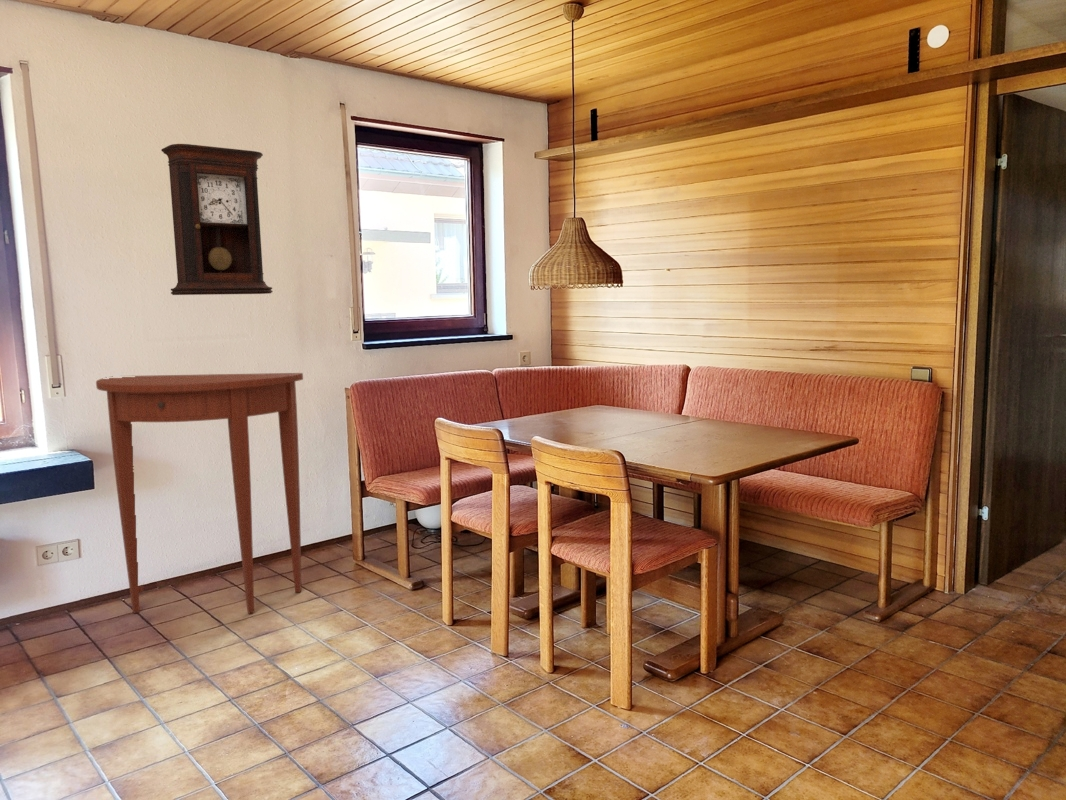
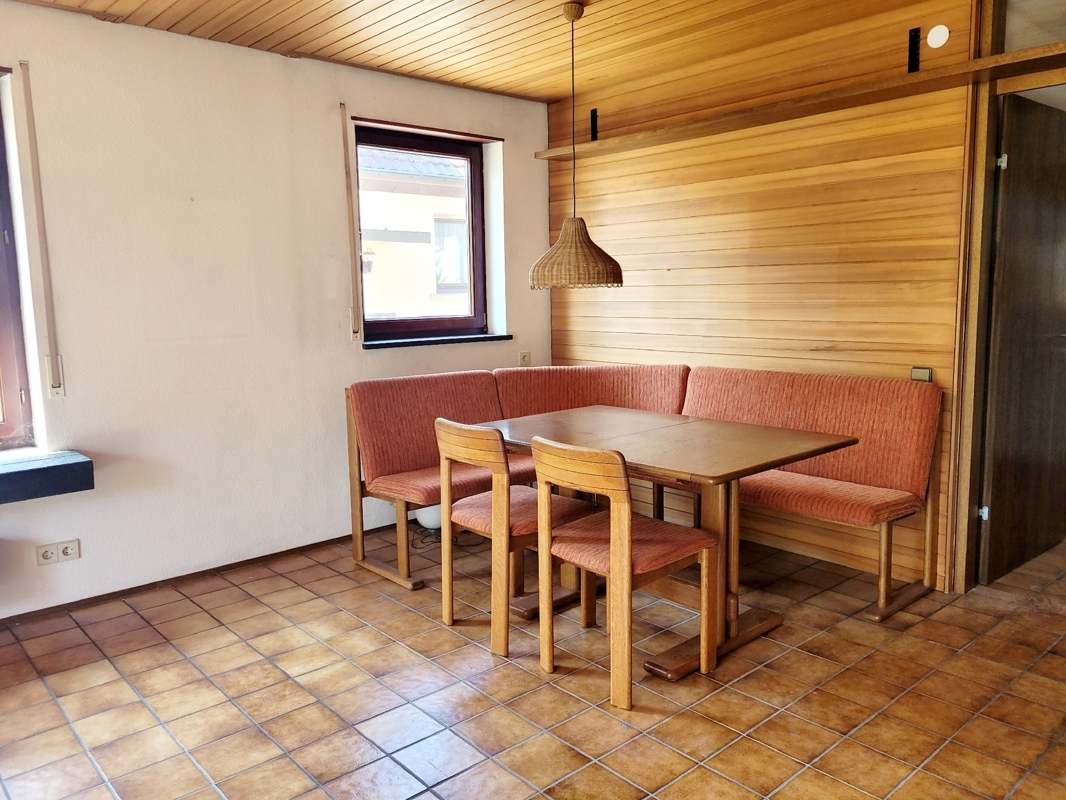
- console table (233, 482)
- pendulum clock (220, 222)
